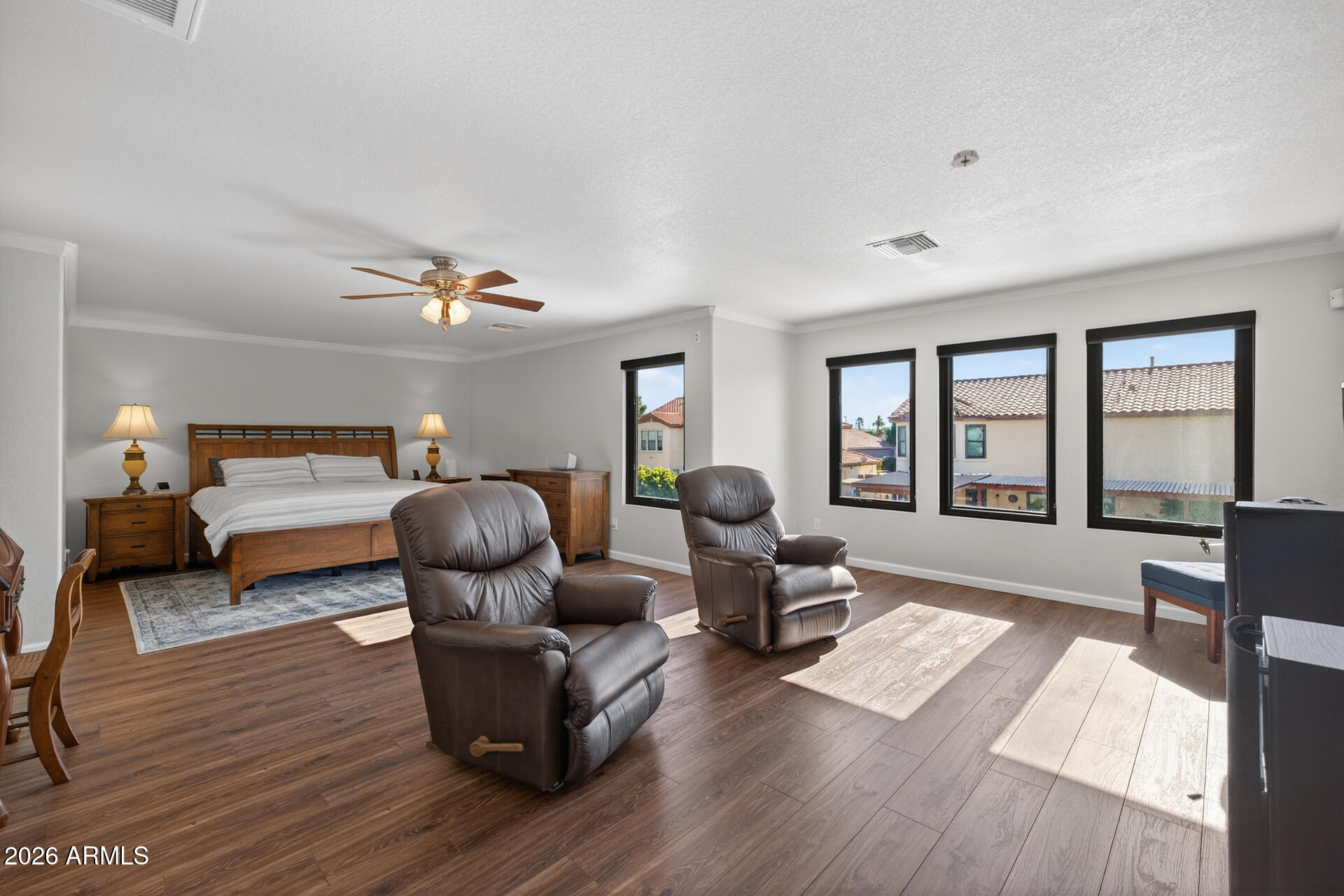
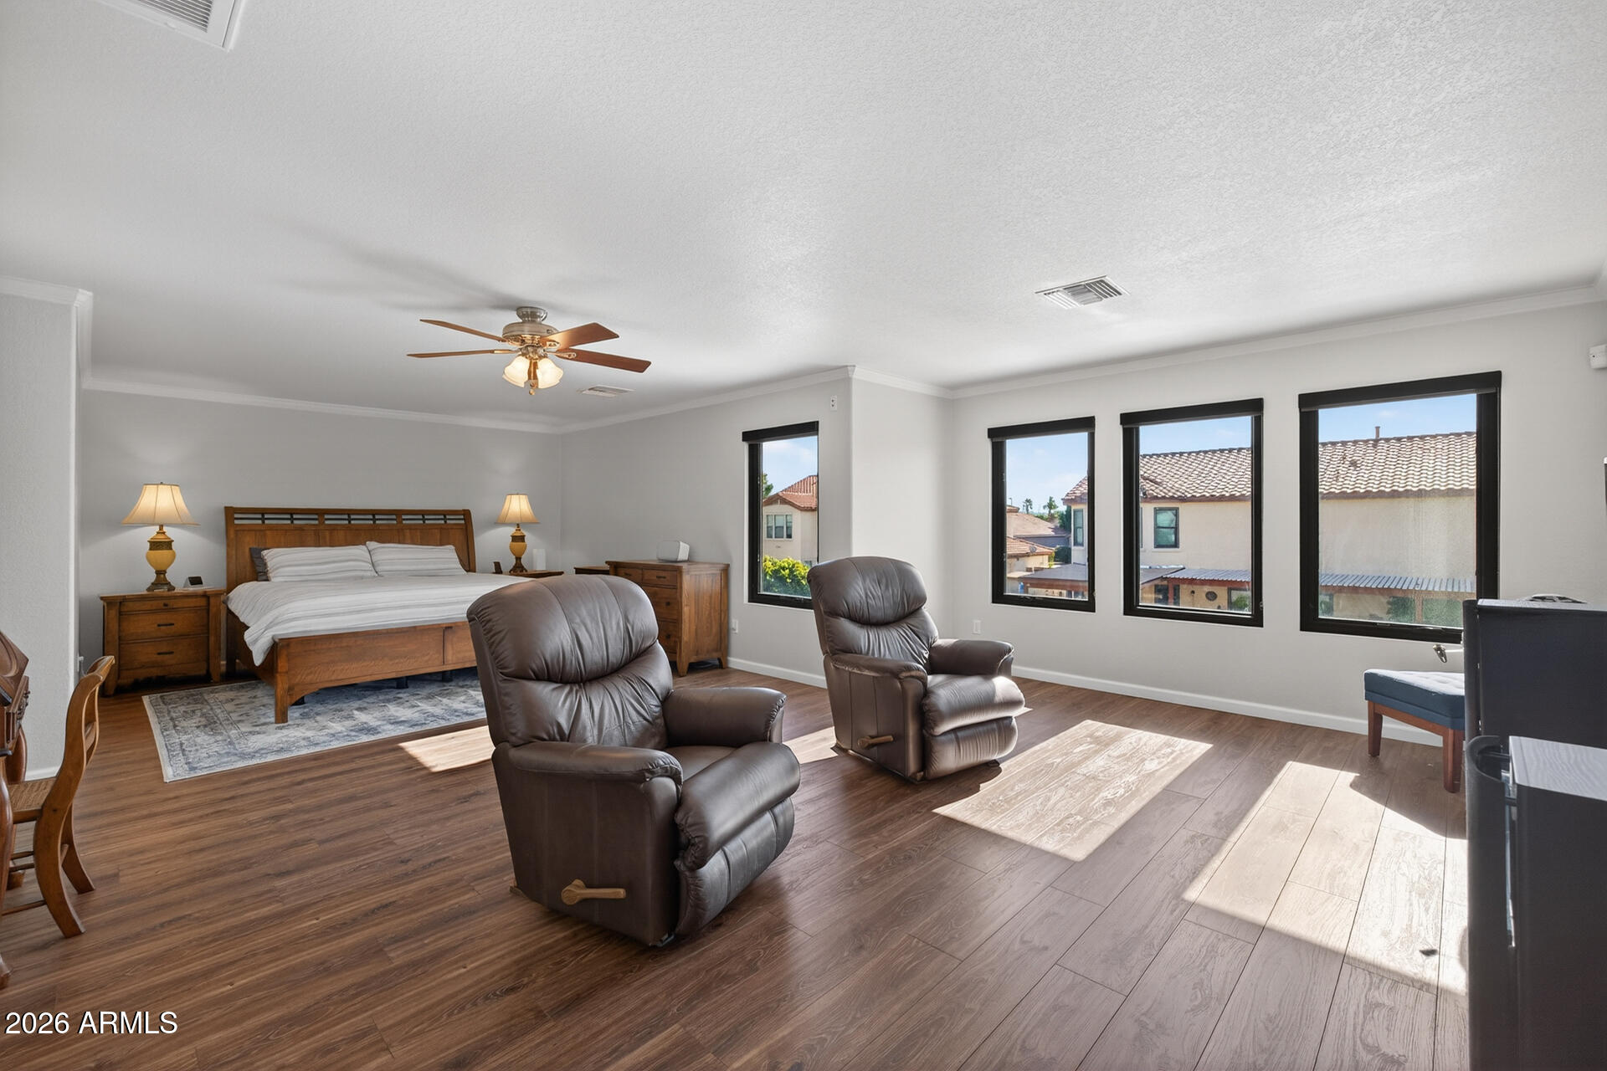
- smoke detector (964, 158)
